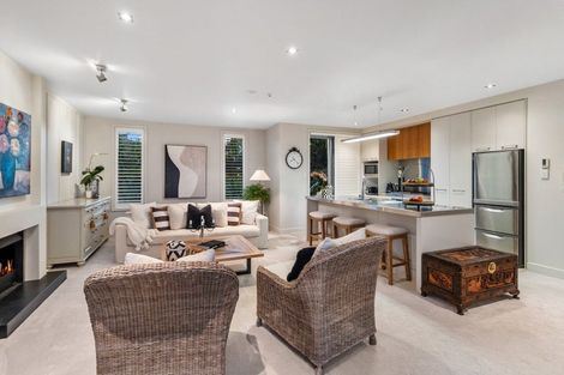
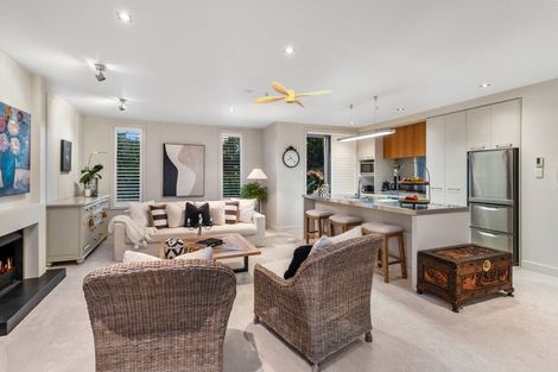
+ ceiling fan (290, 96)
